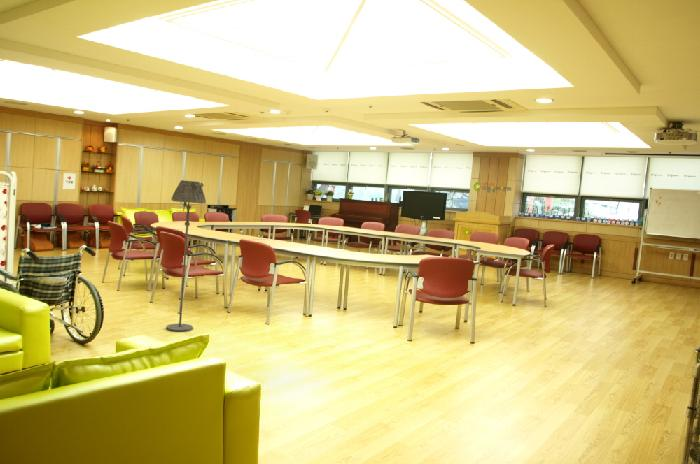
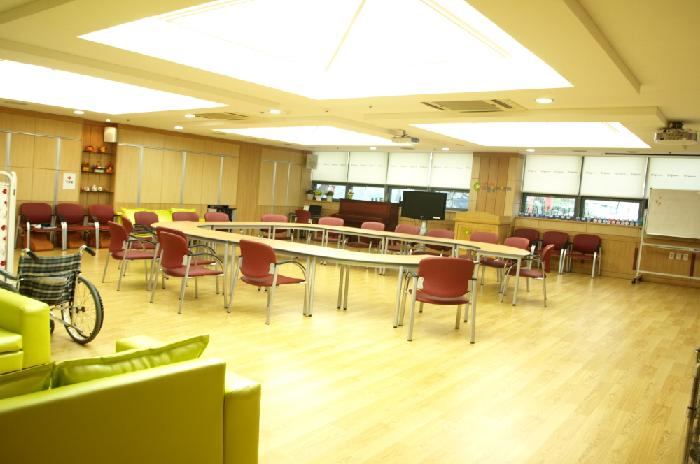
- floor lamp (184, 255)
